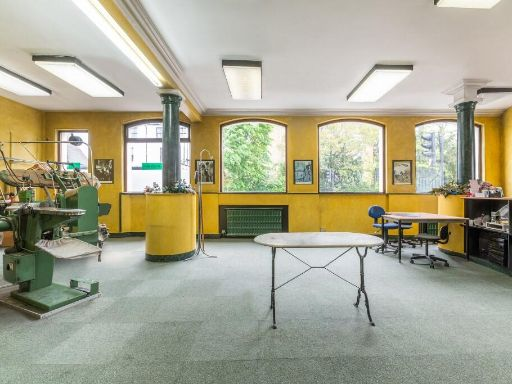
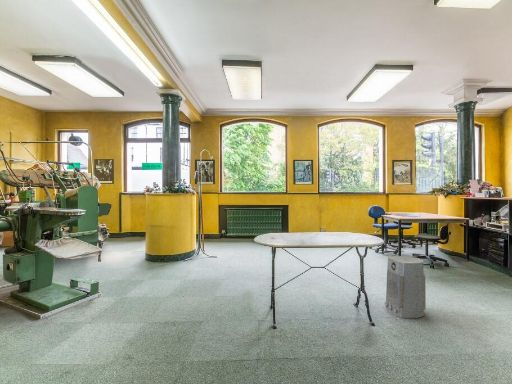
+ air purifier (406, 285)
